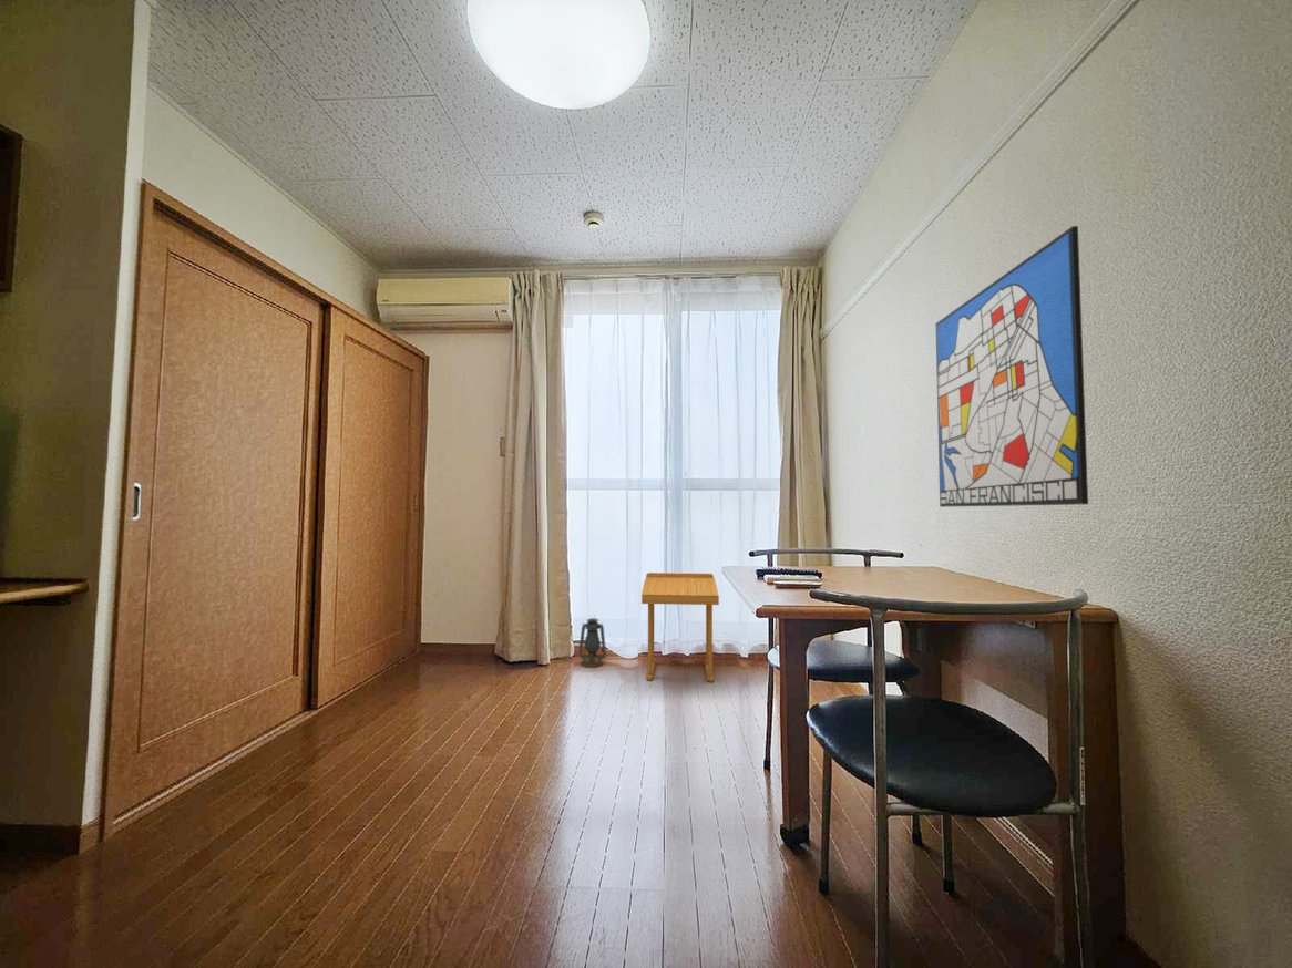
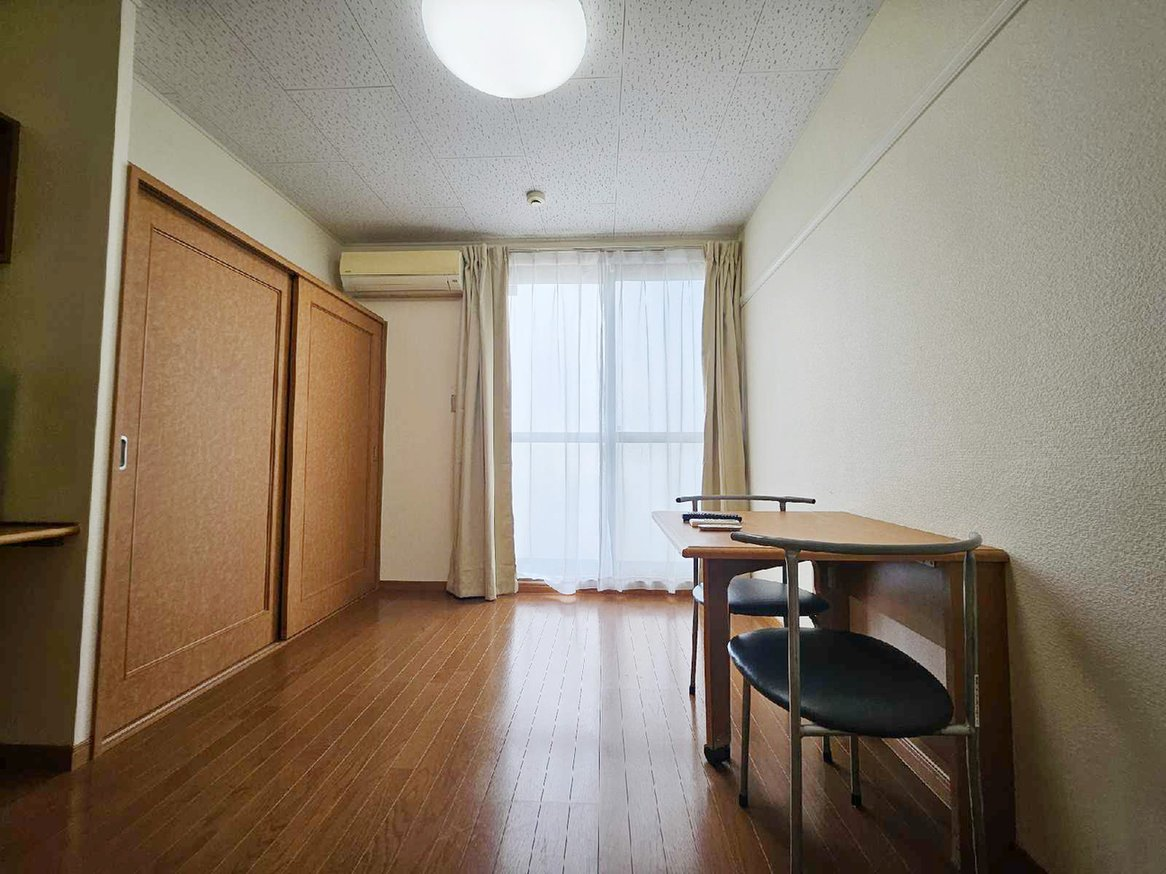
- side table (679, 604)
- wall art (994, 393)
- lantern (592, 639)
